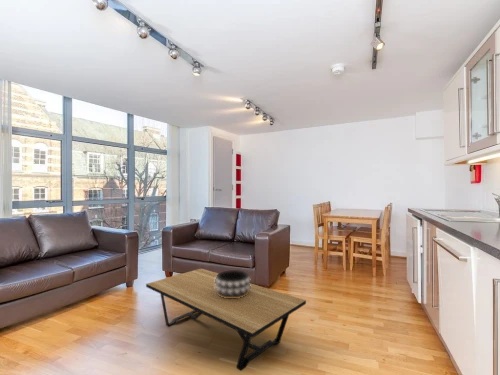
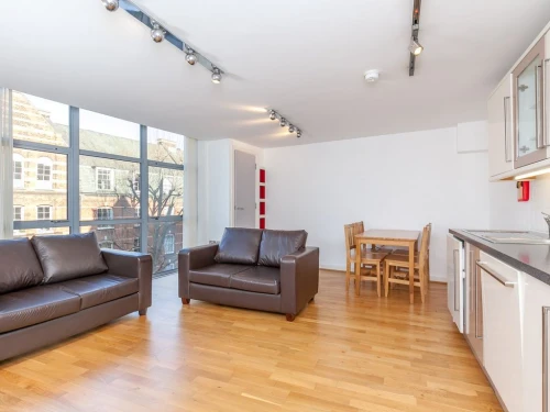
- coffee table (219, 312)
- decorative bowl (232, 284)
